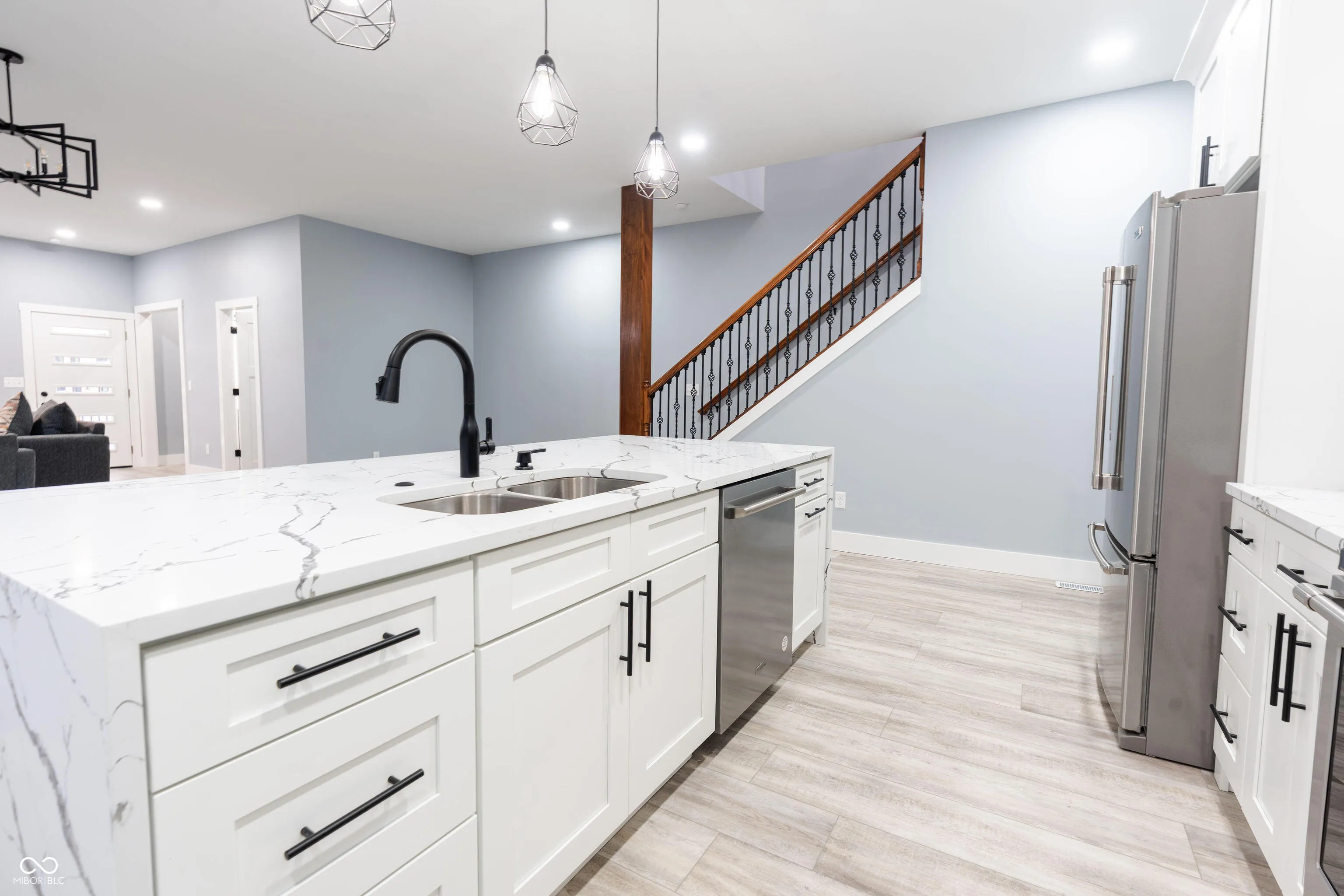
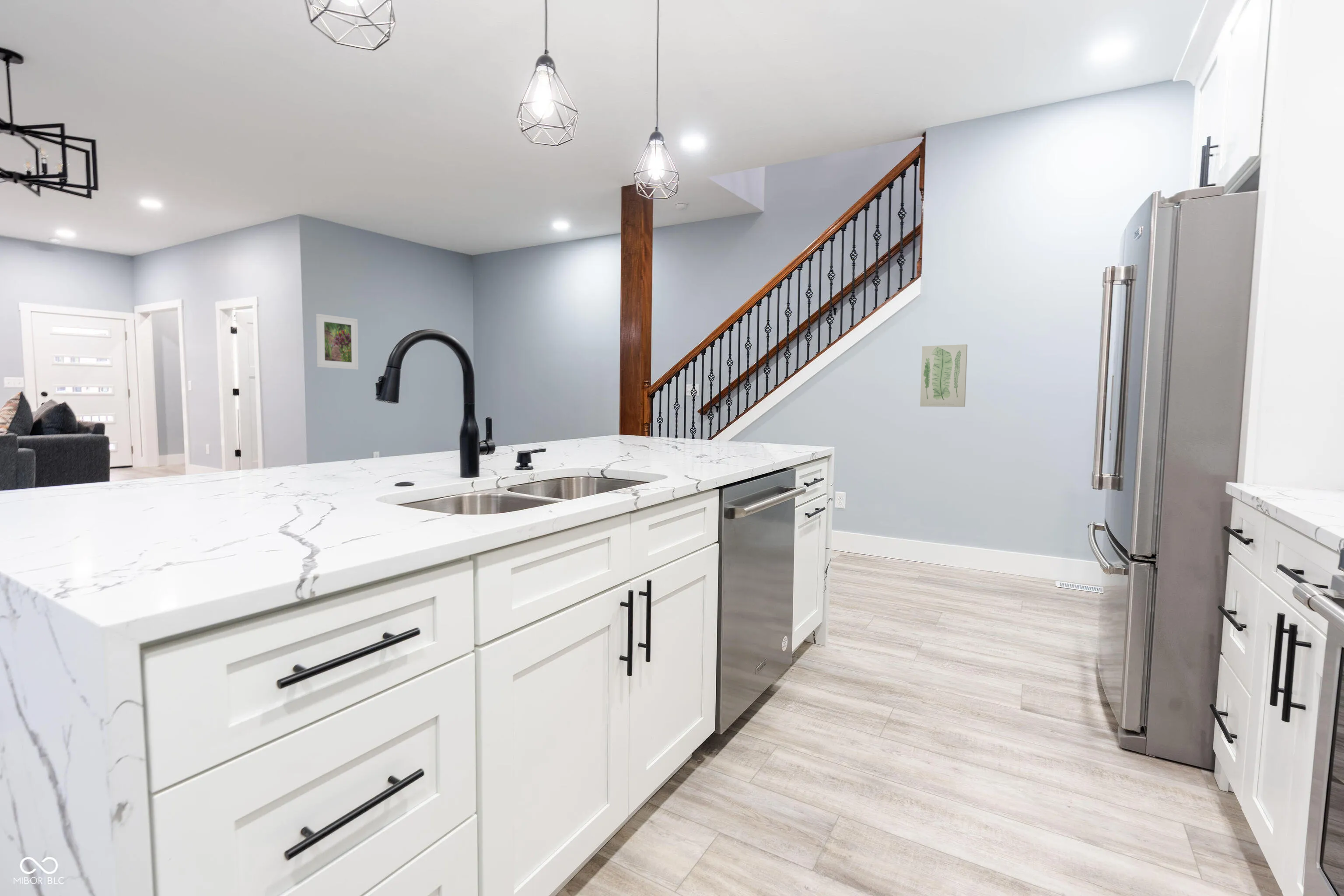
+ wall art (943, 376)
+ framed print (338, 342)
